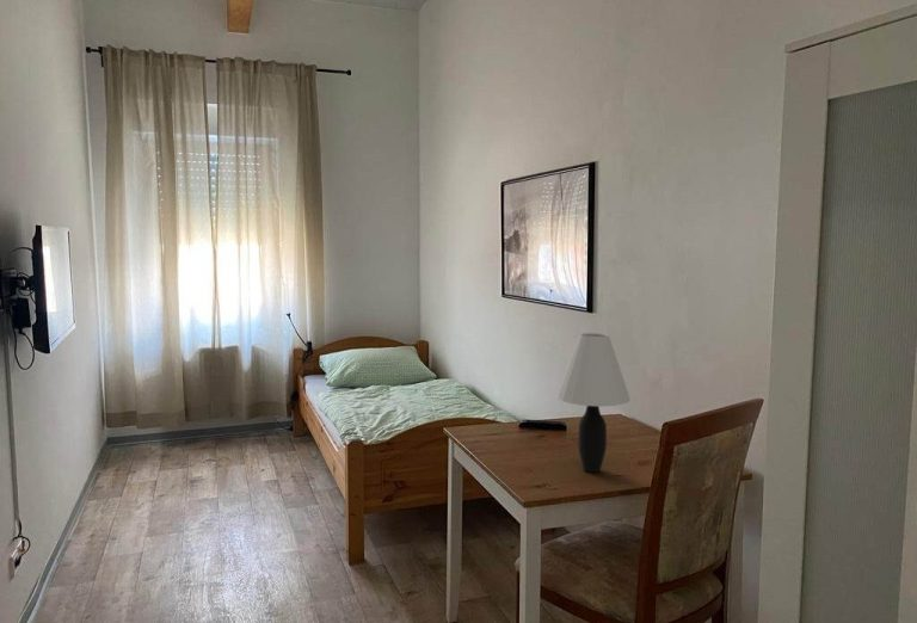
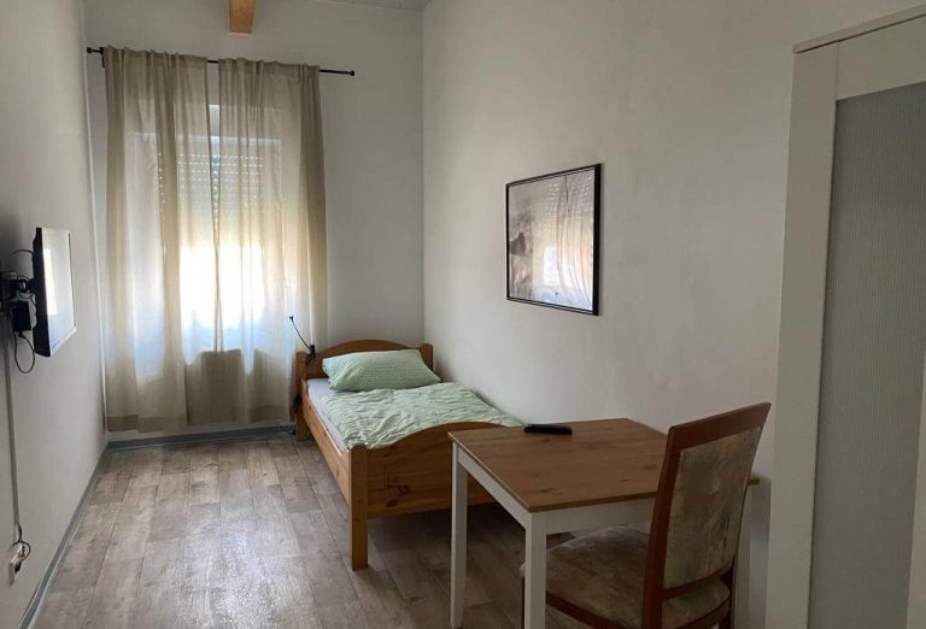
- table lamp (592, 402)
